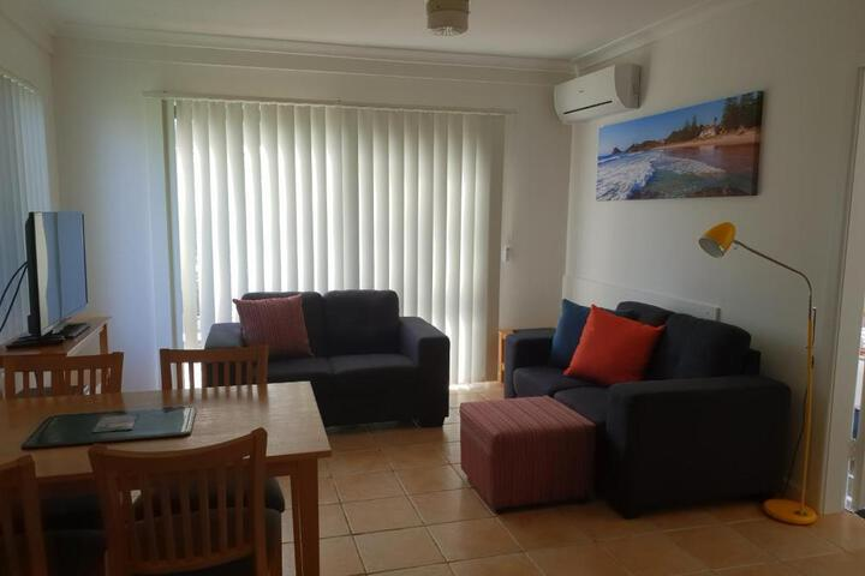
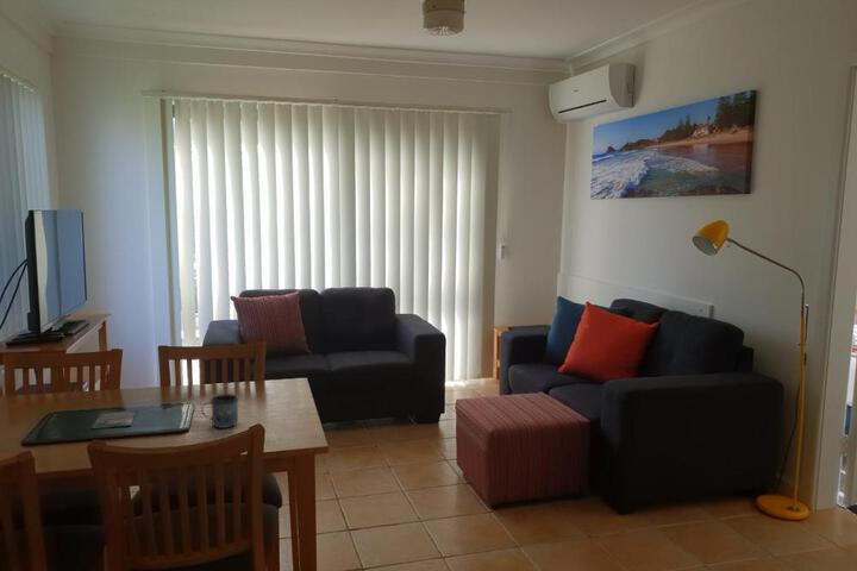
+ mug (220, 410)
